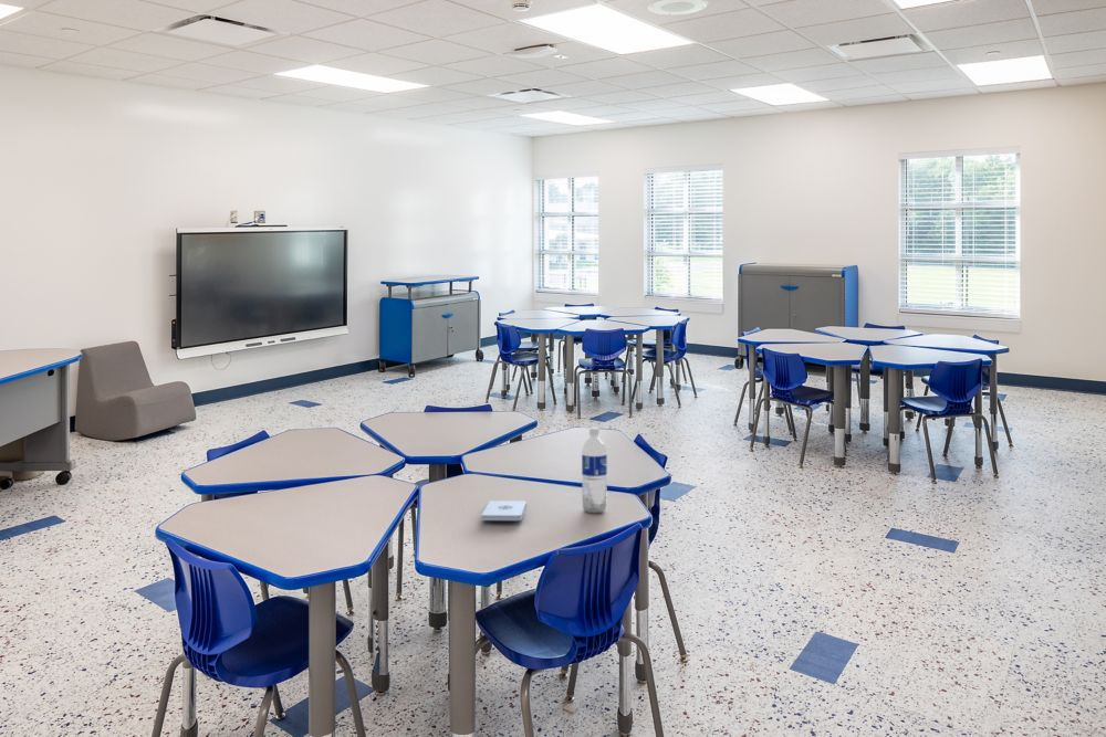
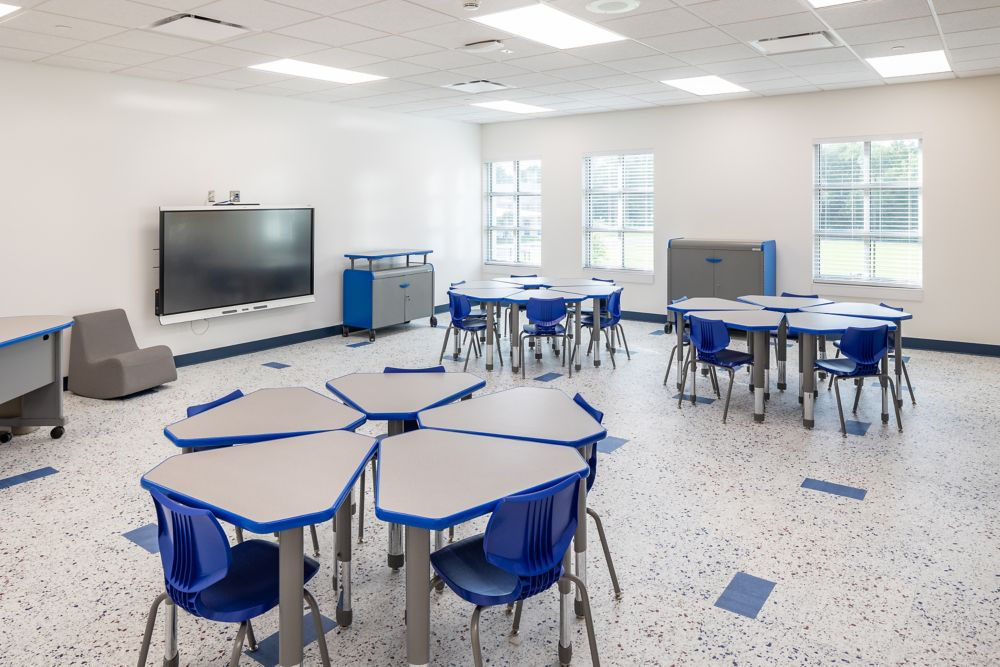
- water bottle (594, 470)
- notepad (504, 509)
